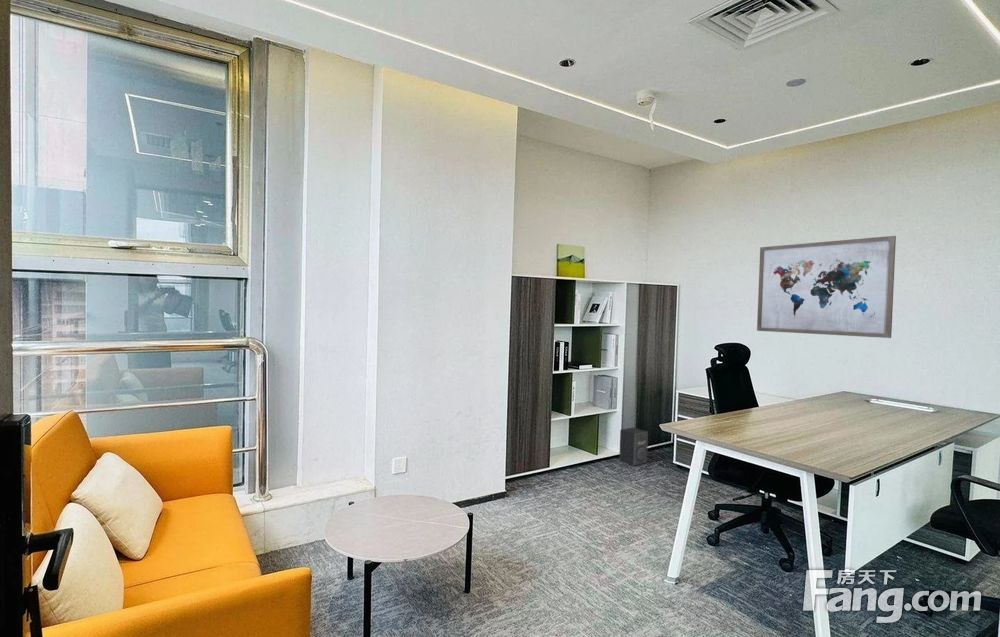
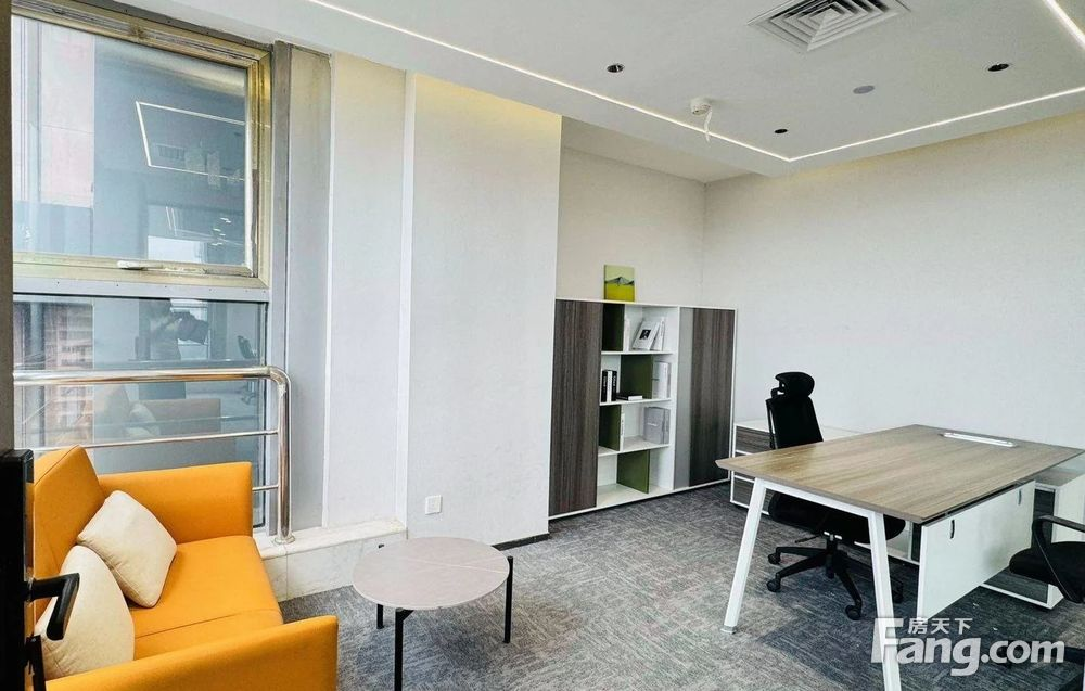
- wall art (819, 288)
- speaker (634, 446)
